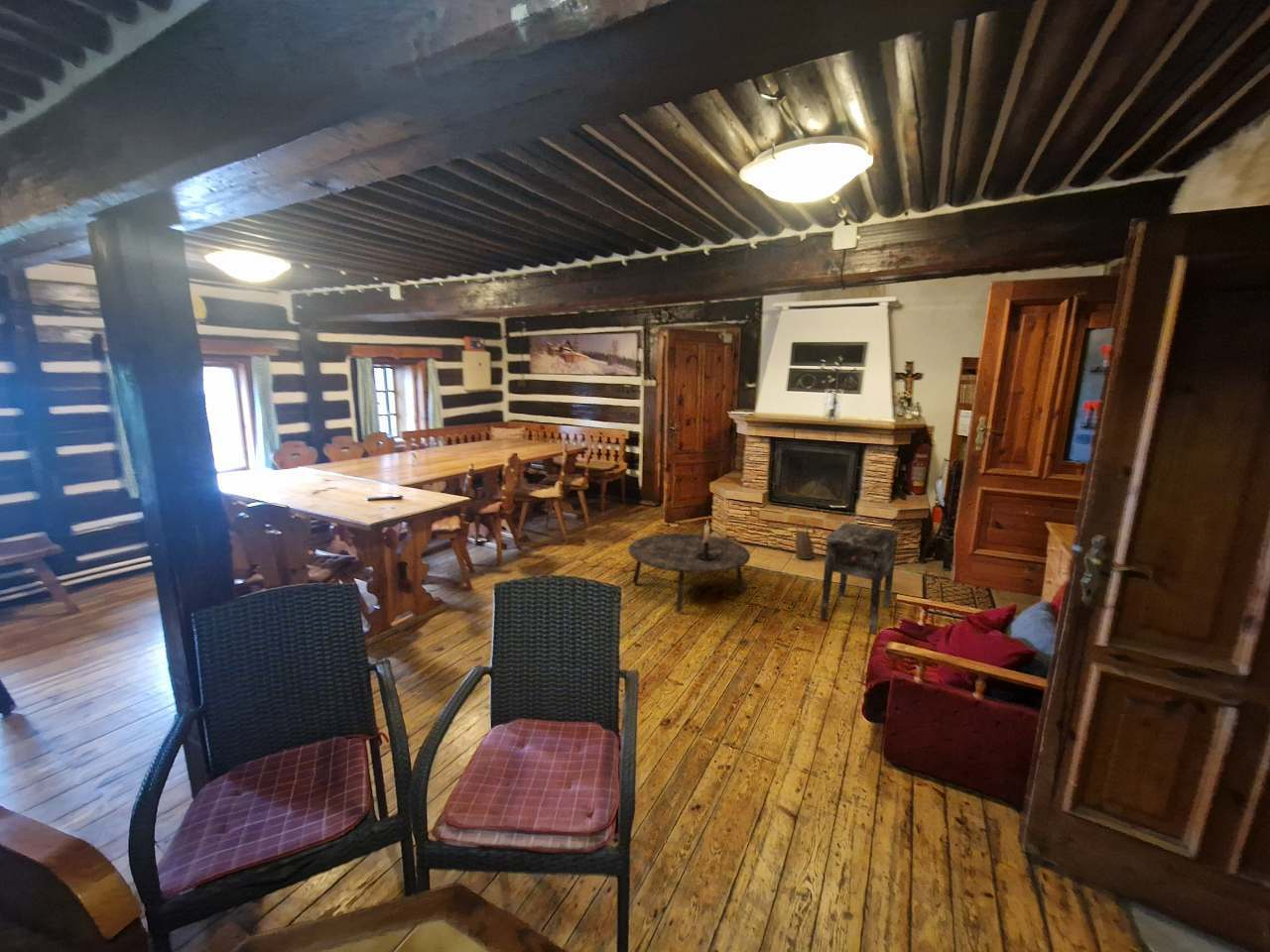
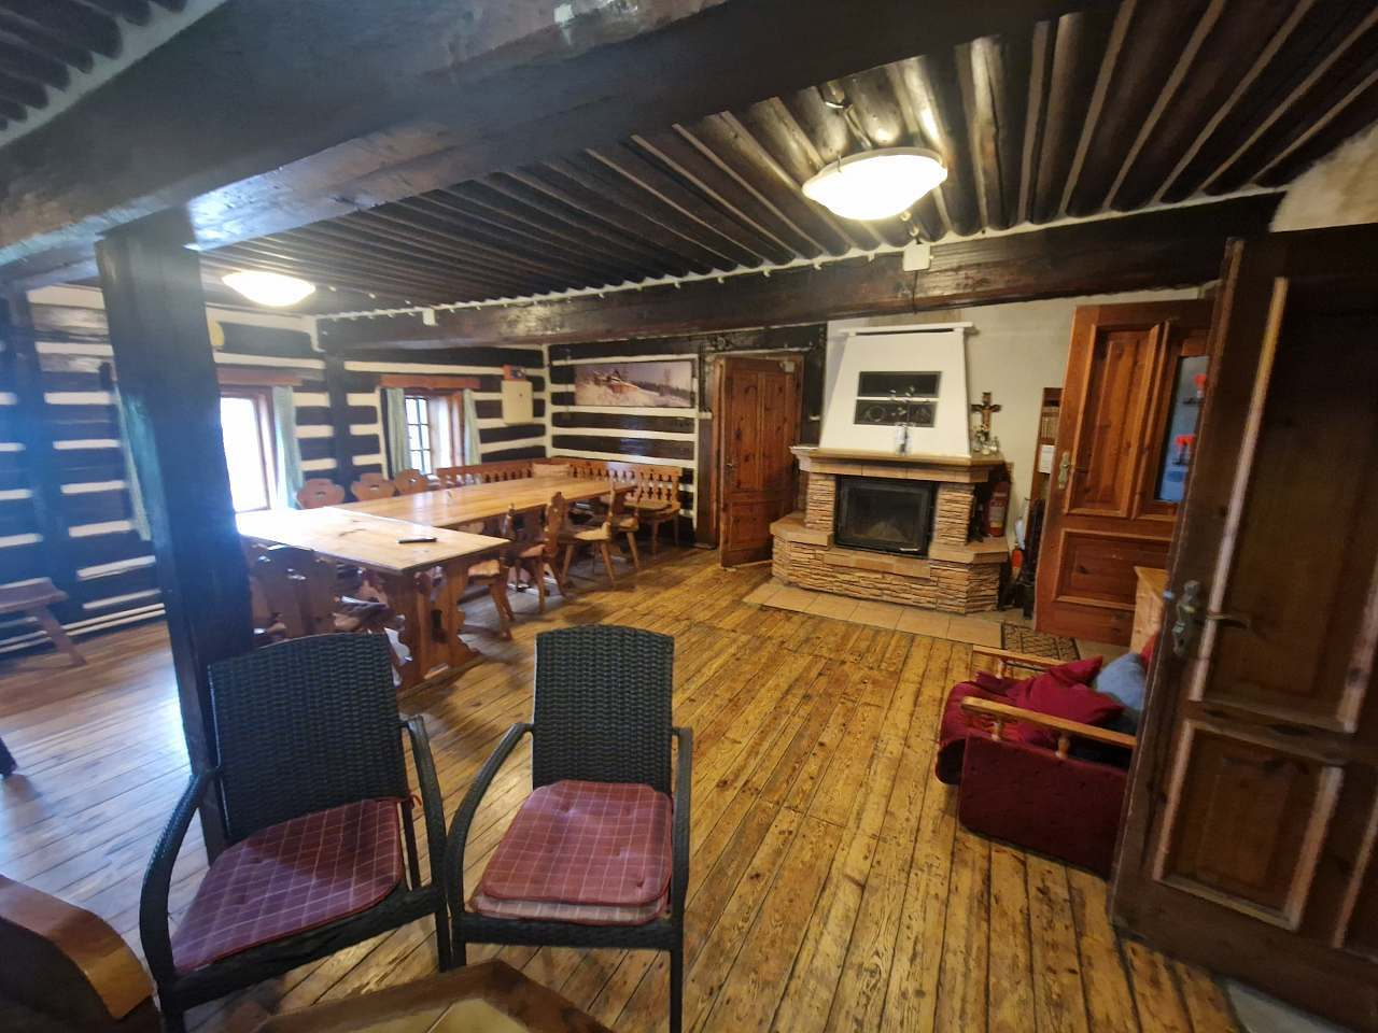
- coffee table (688, 568)
- basket (805, 538)
- candle holder (708, 538)
- side table (859, 574)
